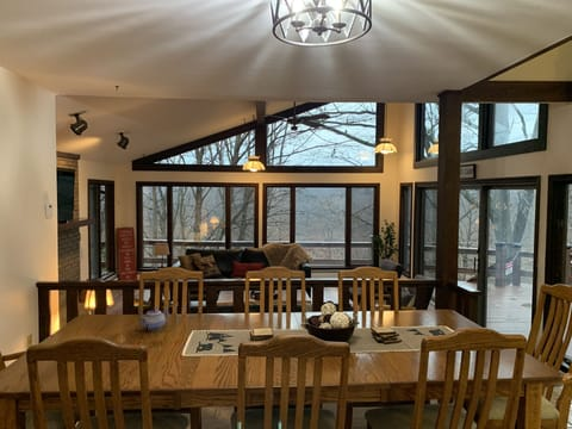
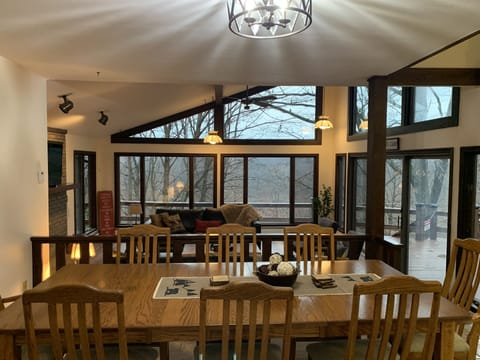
- teapot (154, 318)
